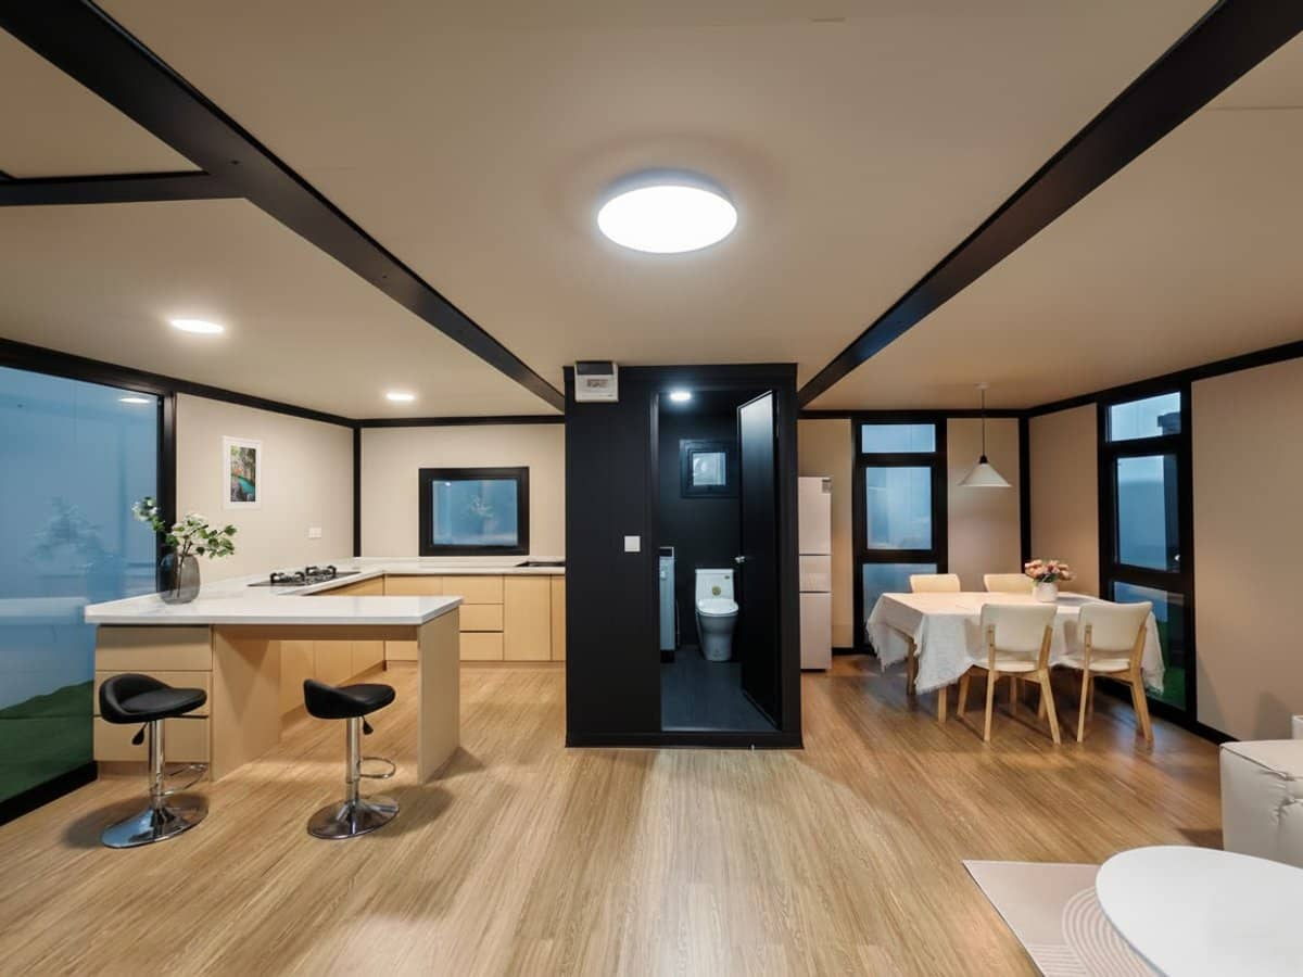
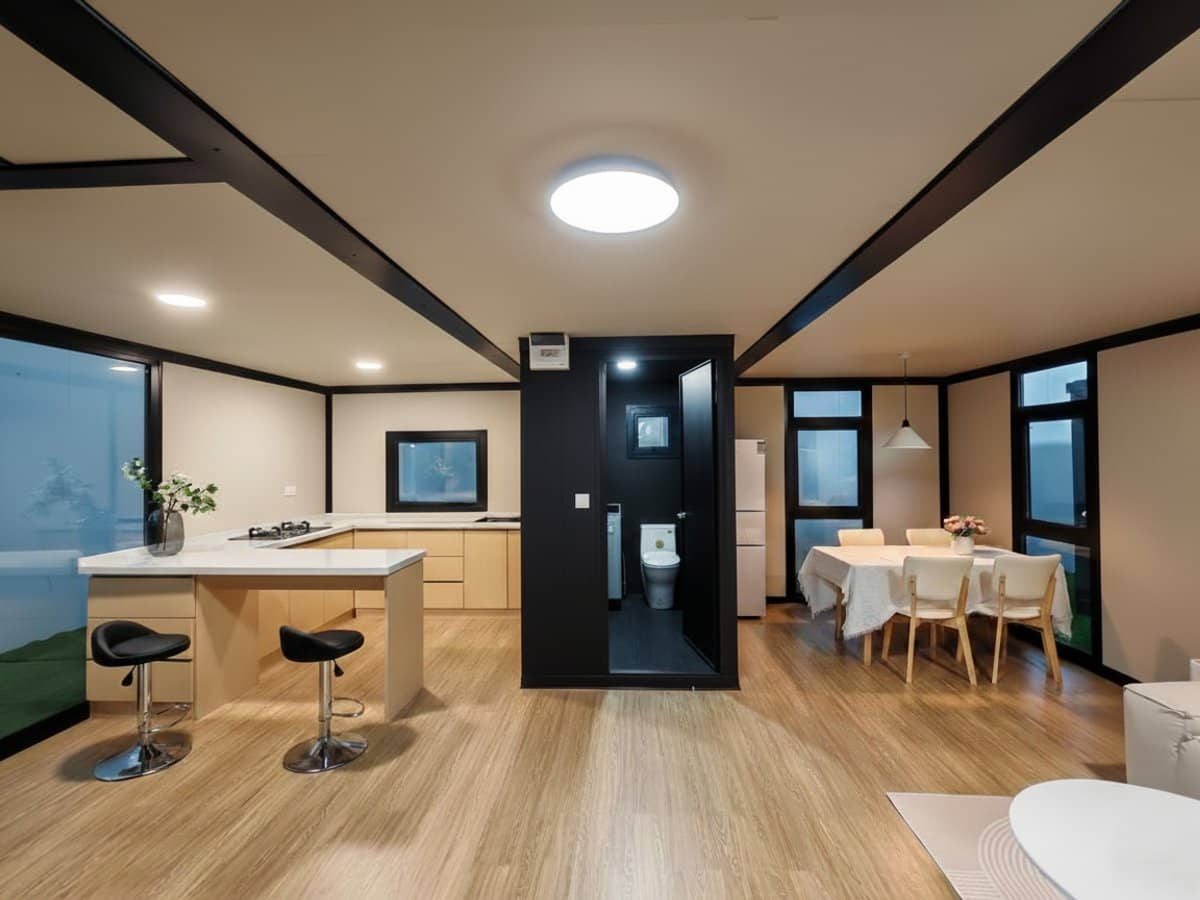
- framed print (242, 474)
